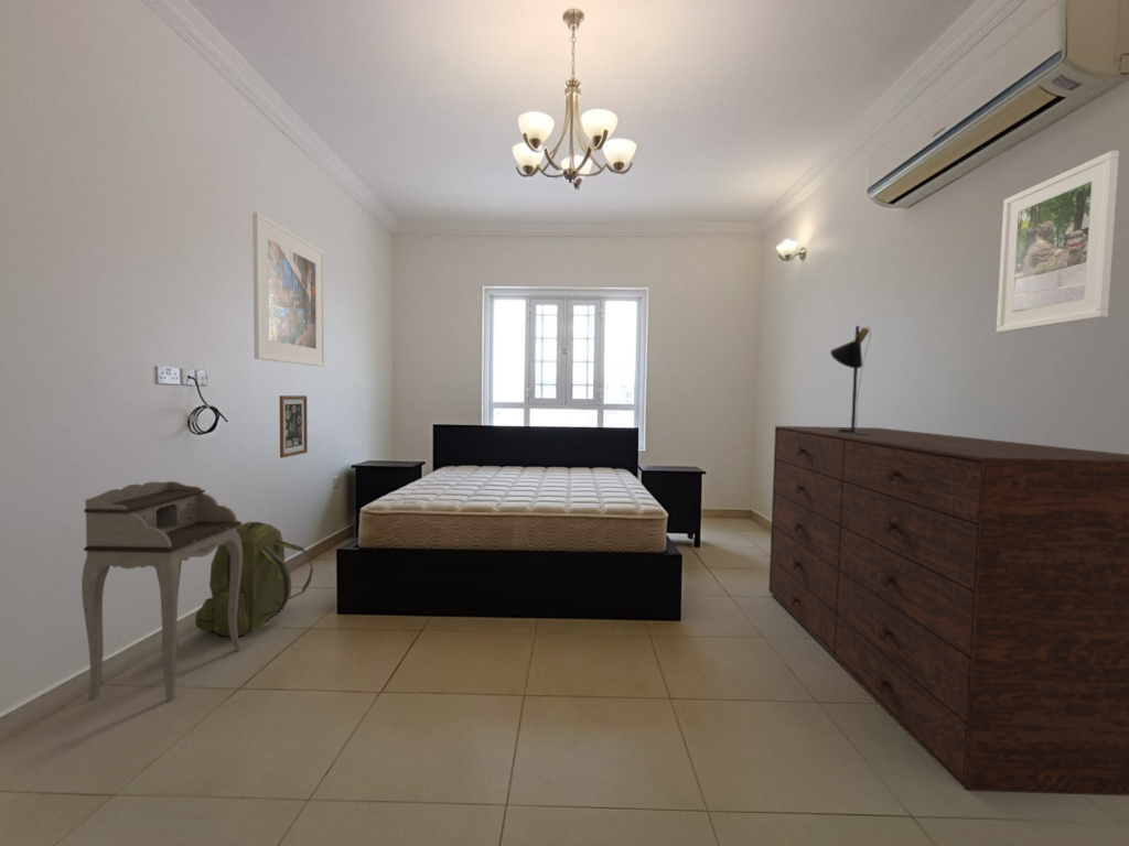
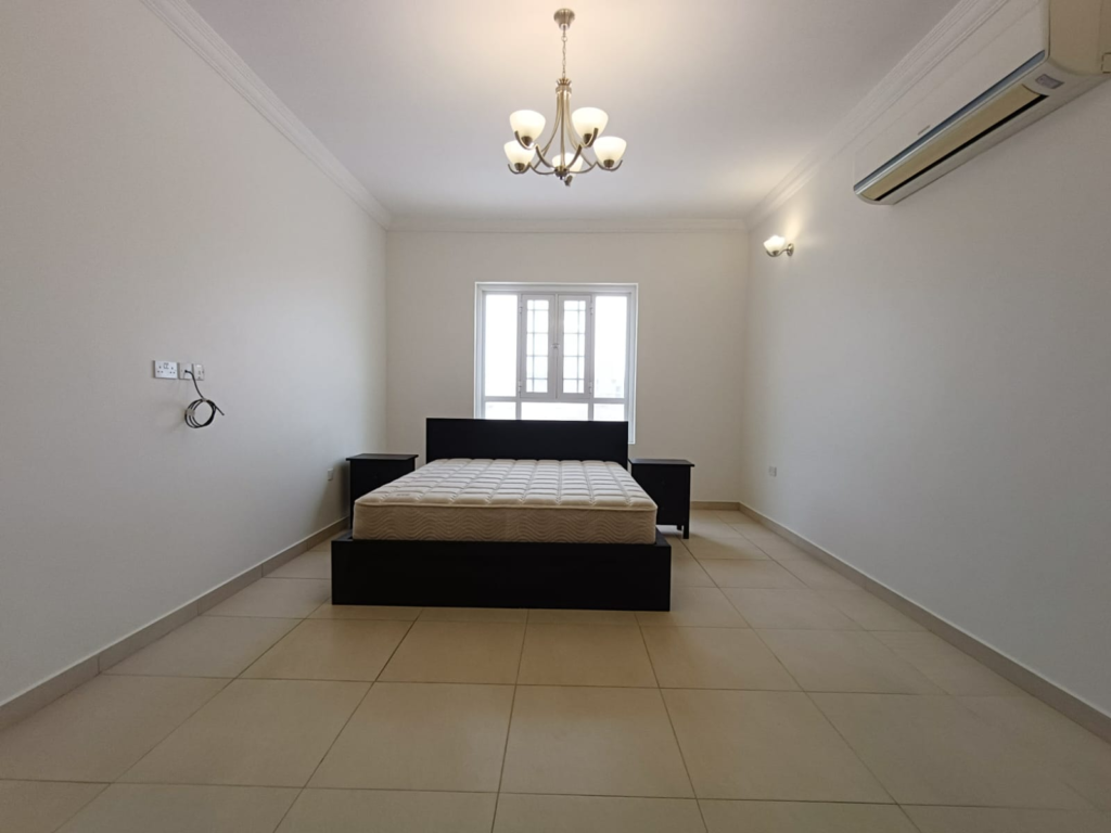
- wall art (293, 425)
- desk (172, 578)
- dresser (904, 550)
- backpack (257, 571)
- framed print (1050, 251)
- table lamp (853, 379)
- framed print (293, 299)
